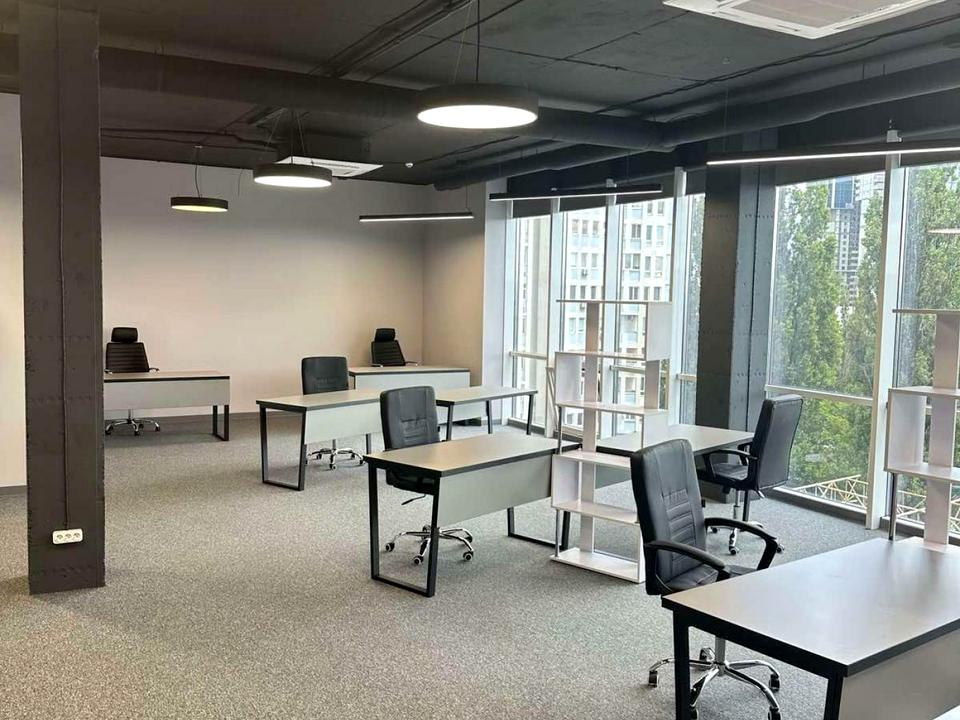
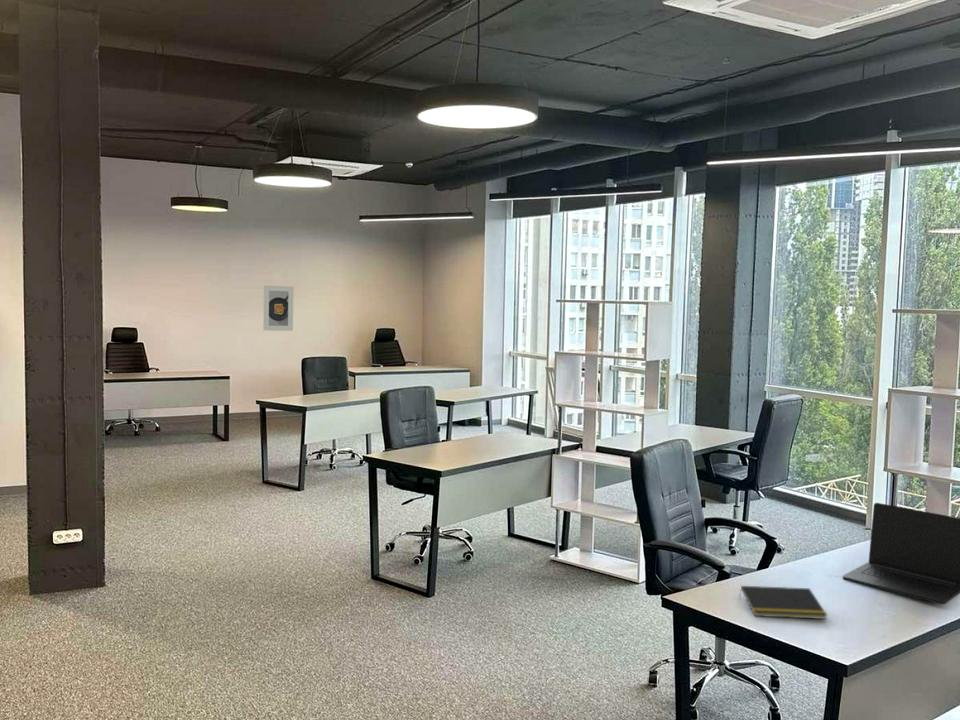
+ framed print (278, 308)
+ laptop (906, 550)
+ notepad (782, 601)
